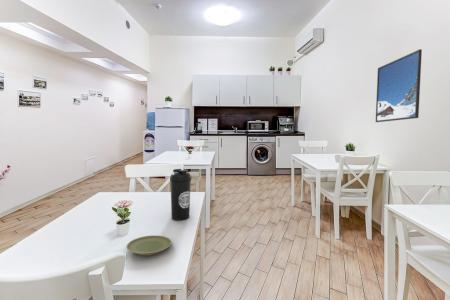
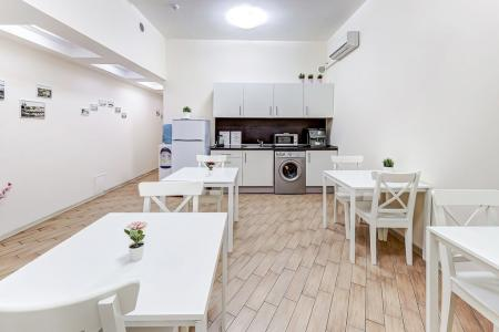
- water bottle (180, 193)
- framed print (395, 90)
- plate (149, 246)
